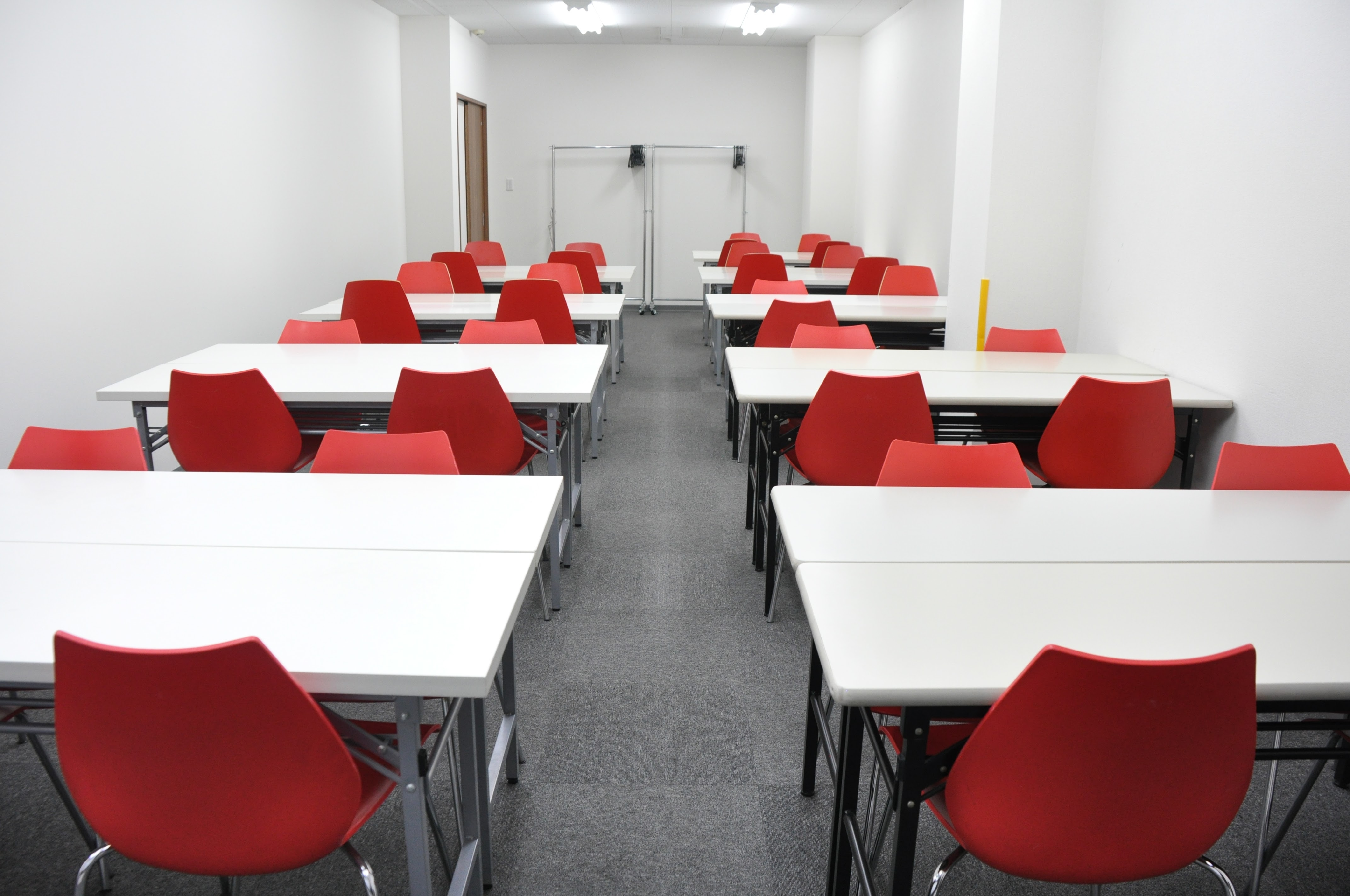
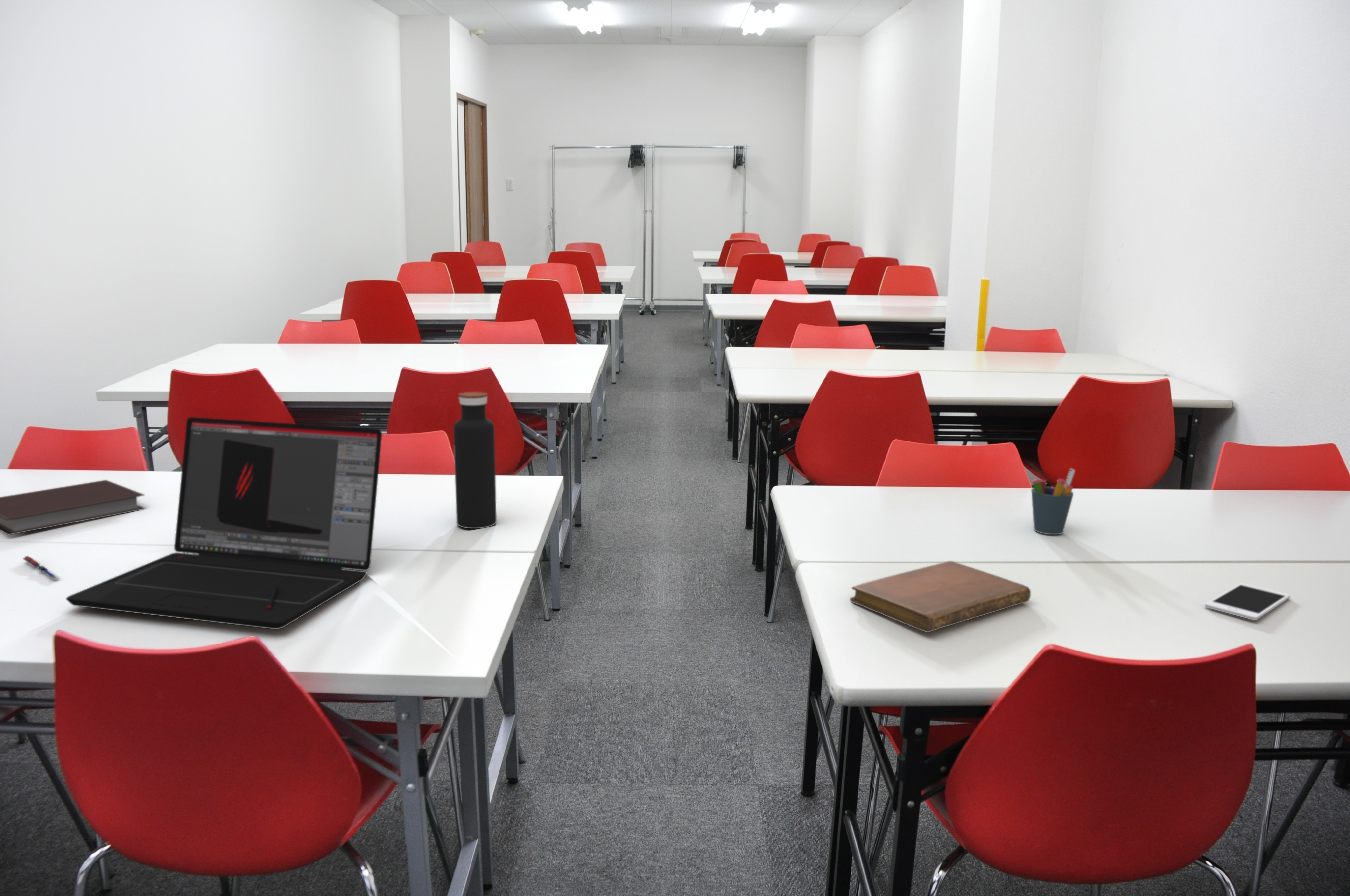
+ water bottle (475, 460)
+ cell phone (1248, 601)
+ laptop (231, 514)
+ notebook (941, 594)
+ pen holder (1051, 500)
+ pen (41, 567)
+ notebook (60, 505)
